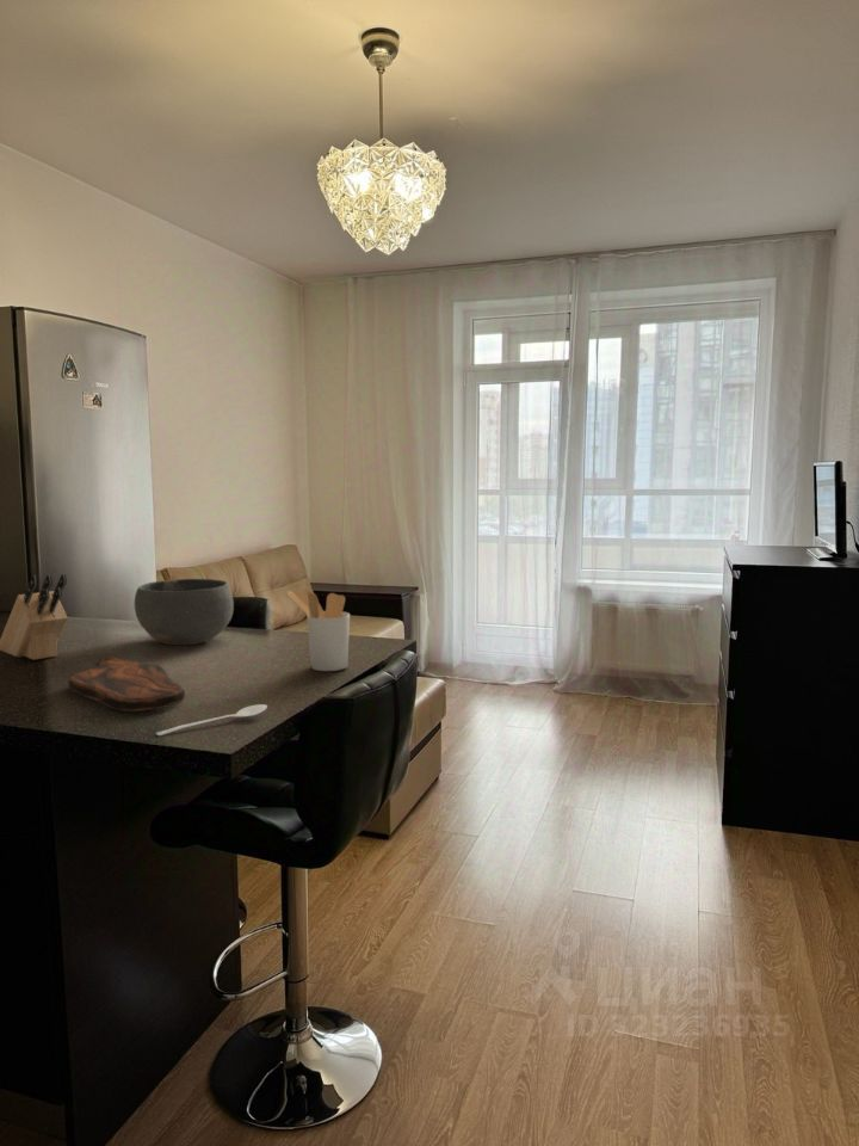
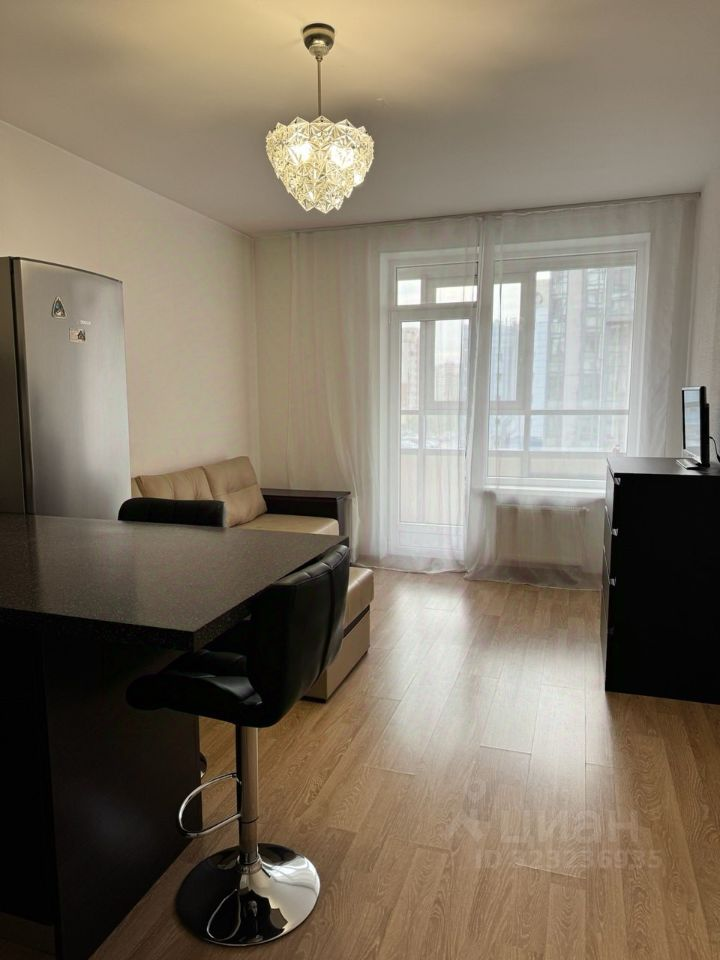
- bowl (185, 612)
- utensil holder (319, 627)
- knife block (33, 612)
- stirrer (214, 719)
- cutting board (120, 680)
